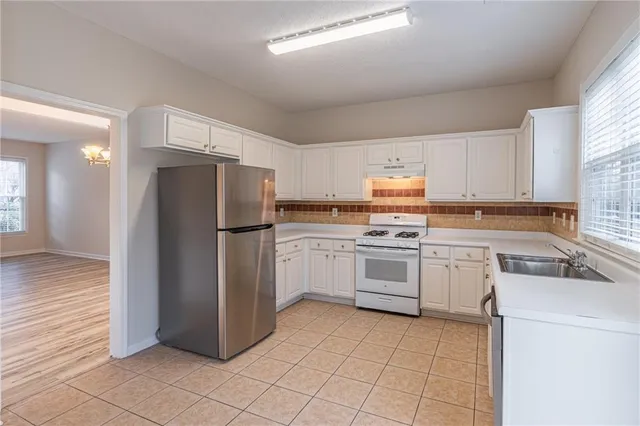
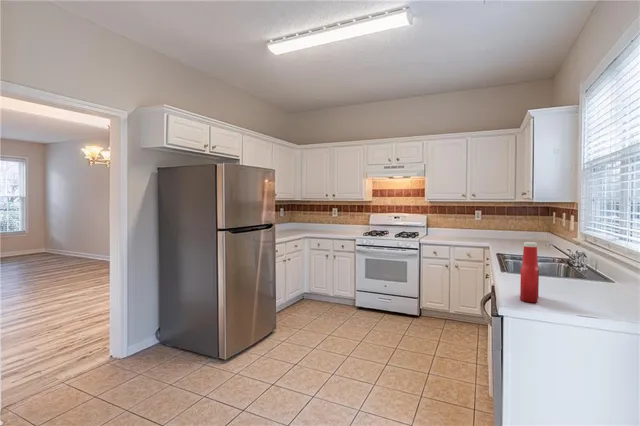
+ soap bottle (529, 270)
